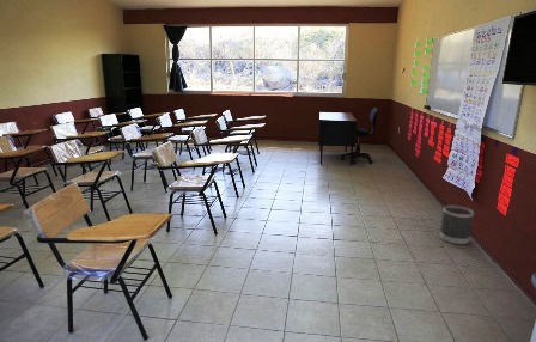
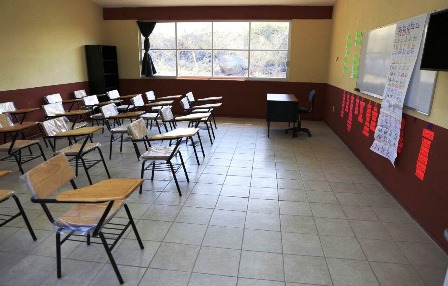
- wastebasket (456, 224)
